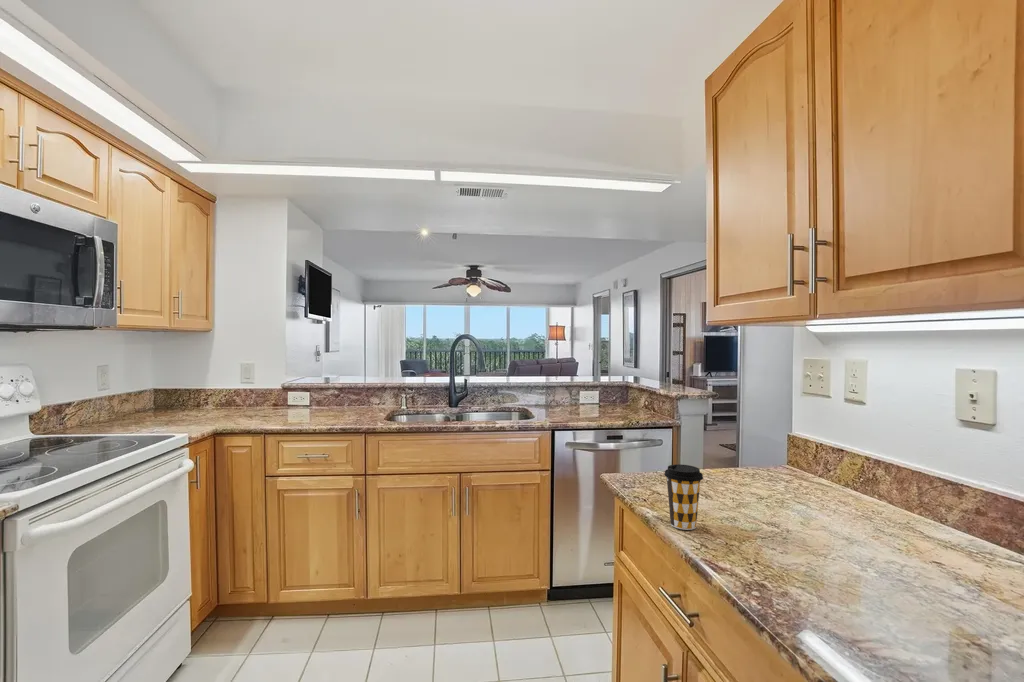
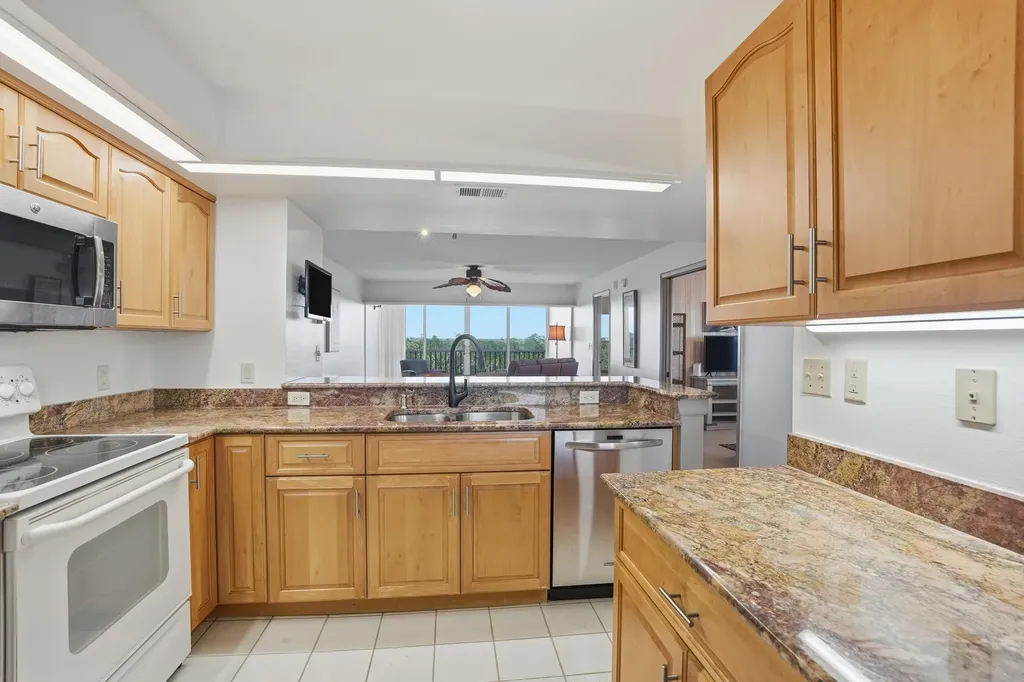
- coffee cup (683, 496)
